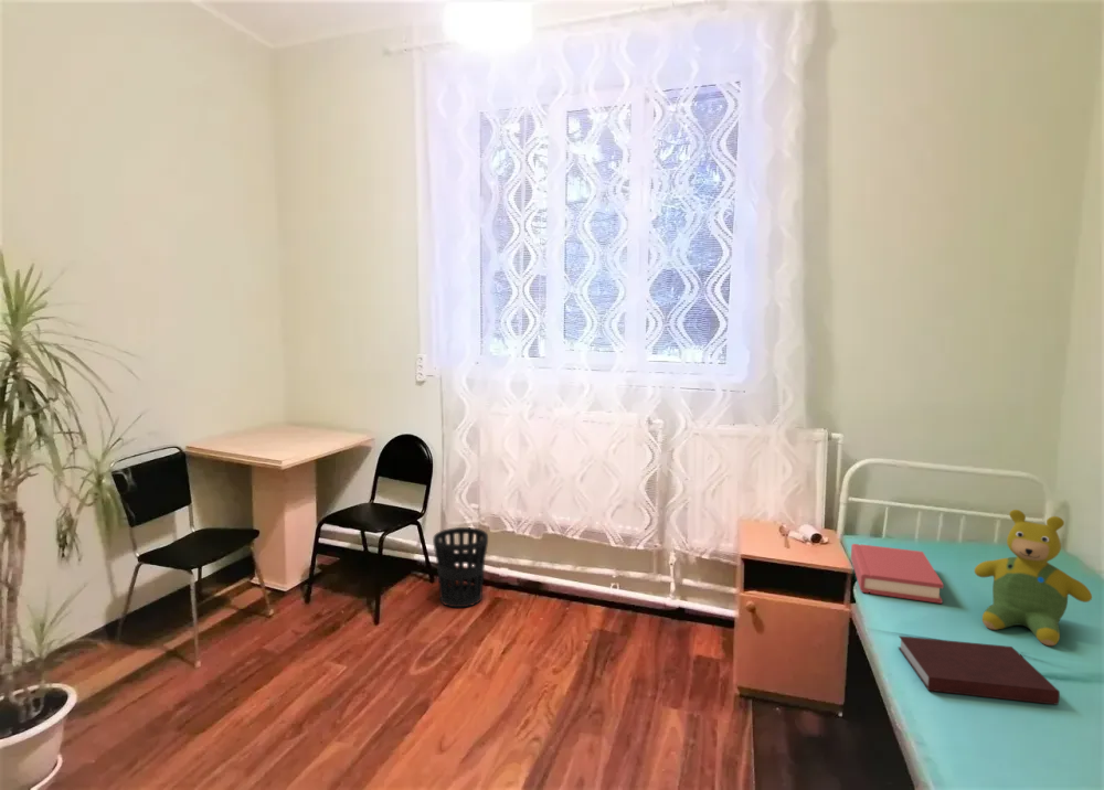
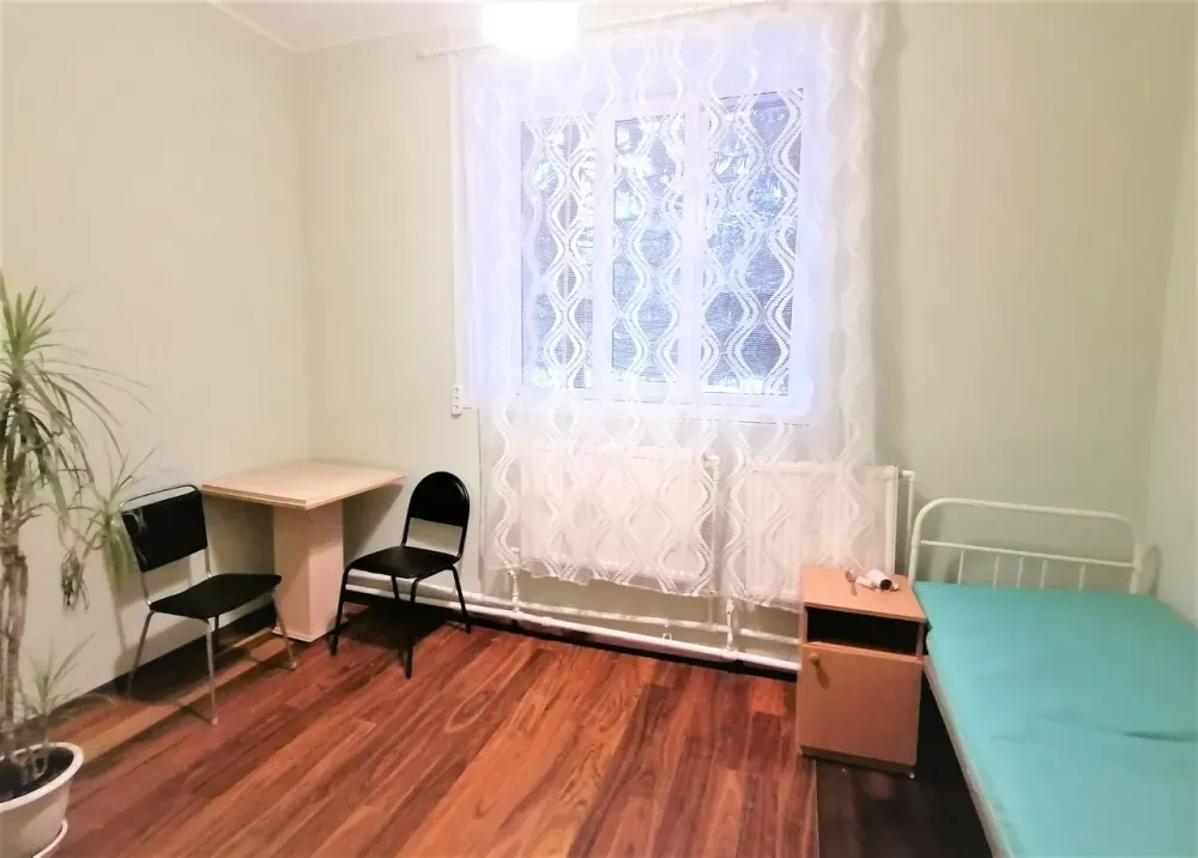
- wastebasket (460, 566)
- notebook (972, 668)
- teddy bear (1028, 572)
- hardback book (892, 570)
